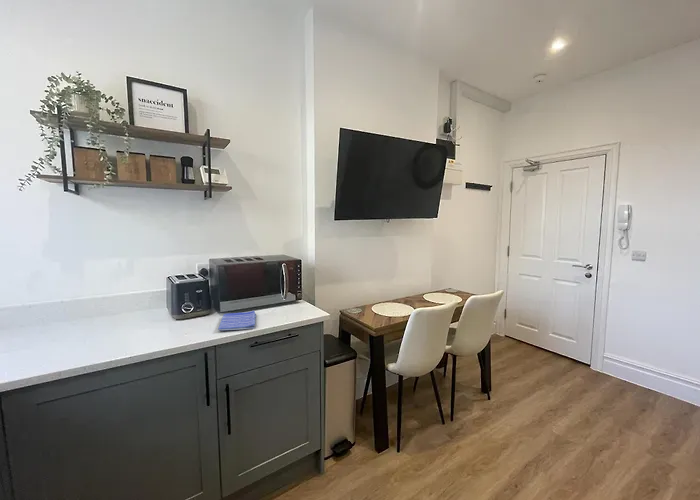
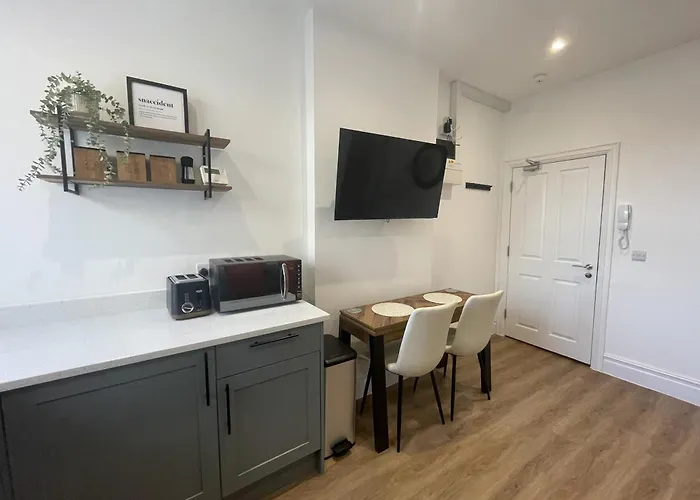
- dish towel (238, 320)
